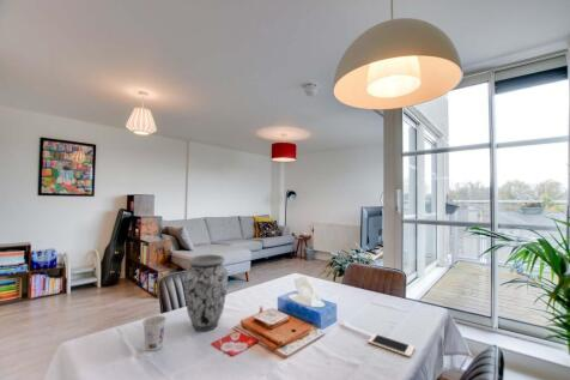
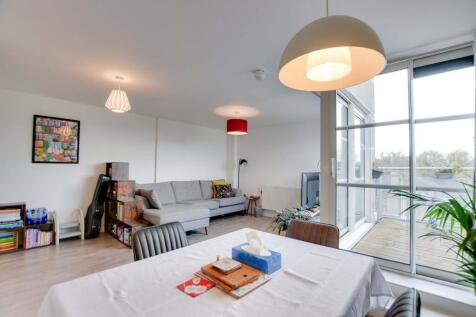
- cell phone (390, 344)
- cup (153, 333)
- vase (206, 291)
